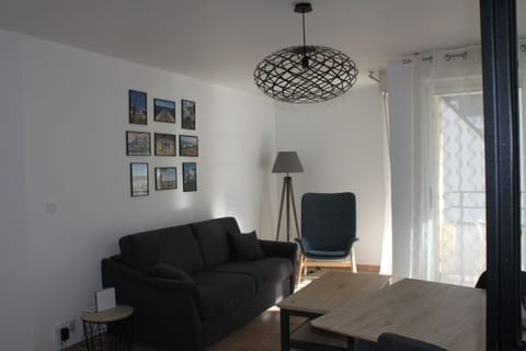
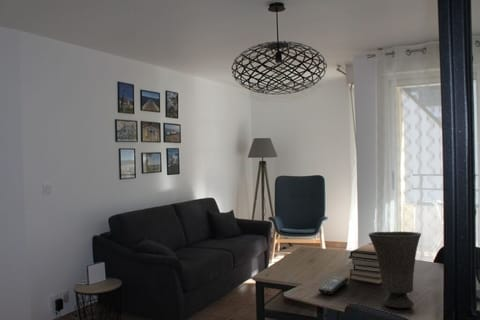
+ vase (395, 267)
+ remote control (334, 284)
+ book stack (376, 262)
